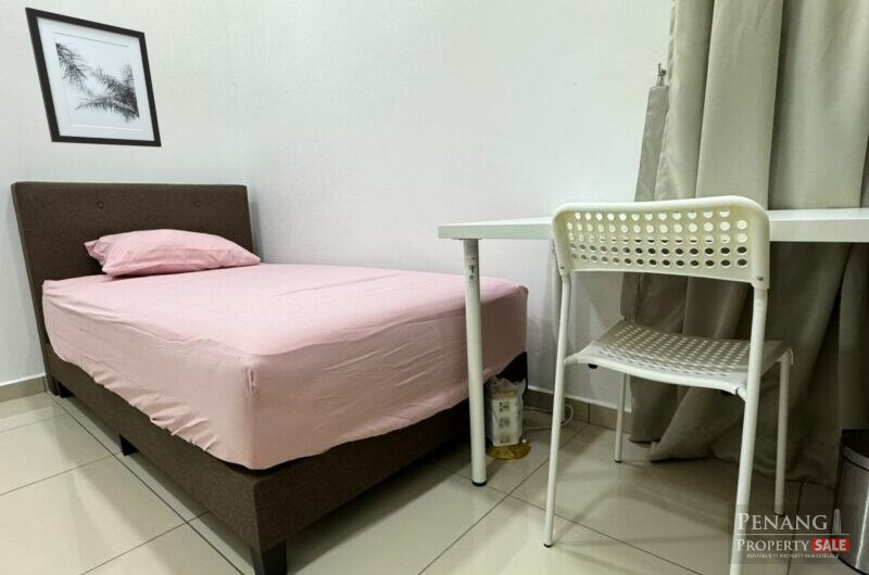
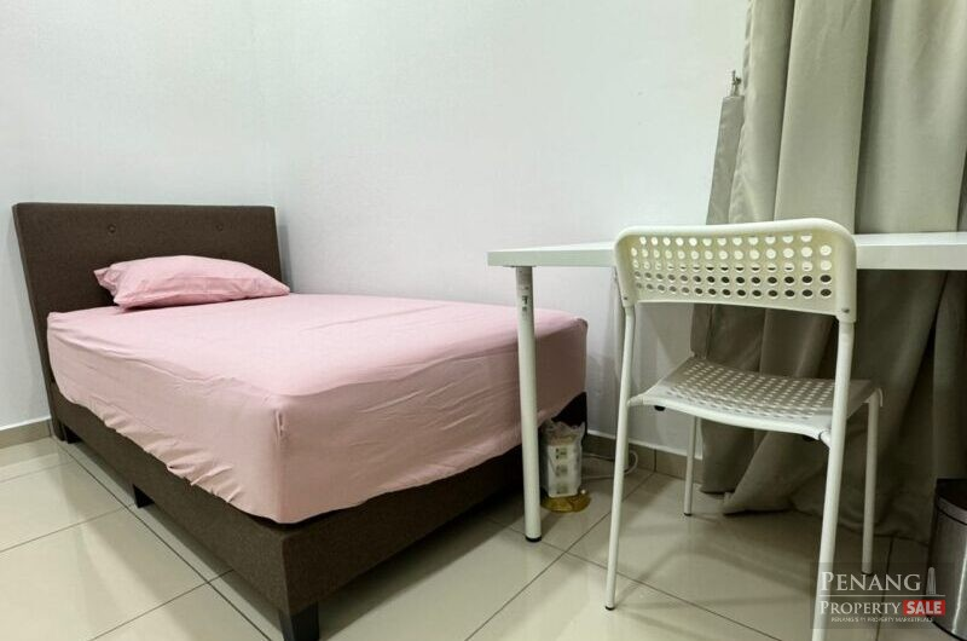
- wall art (100, 85)
